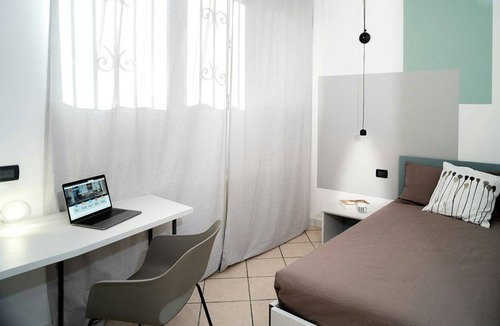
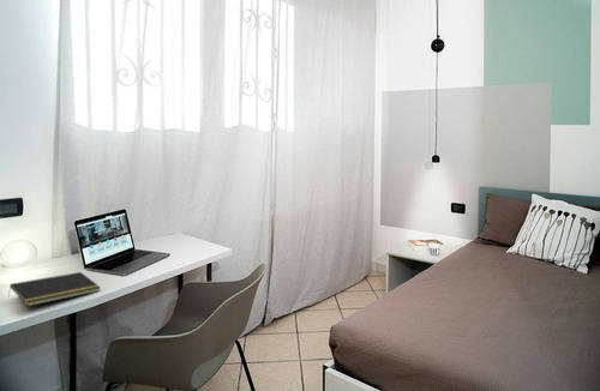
+ notepad (56, 287)
